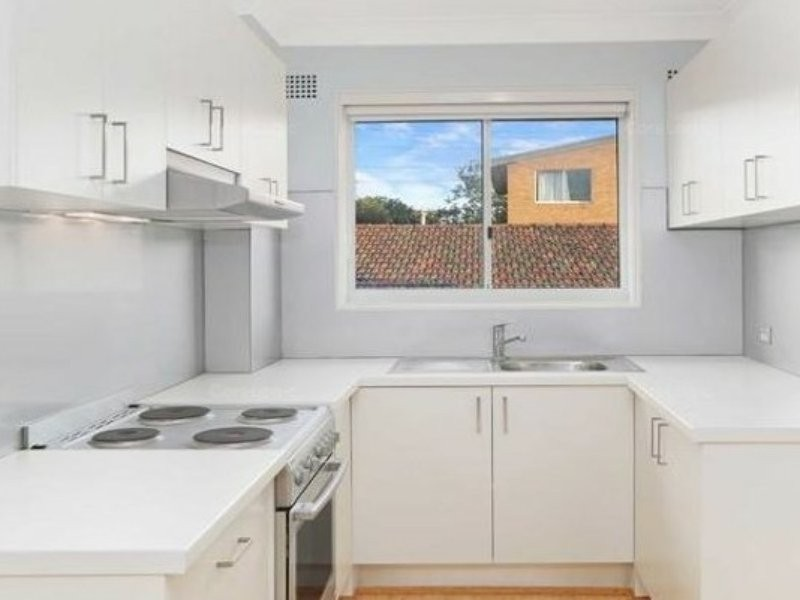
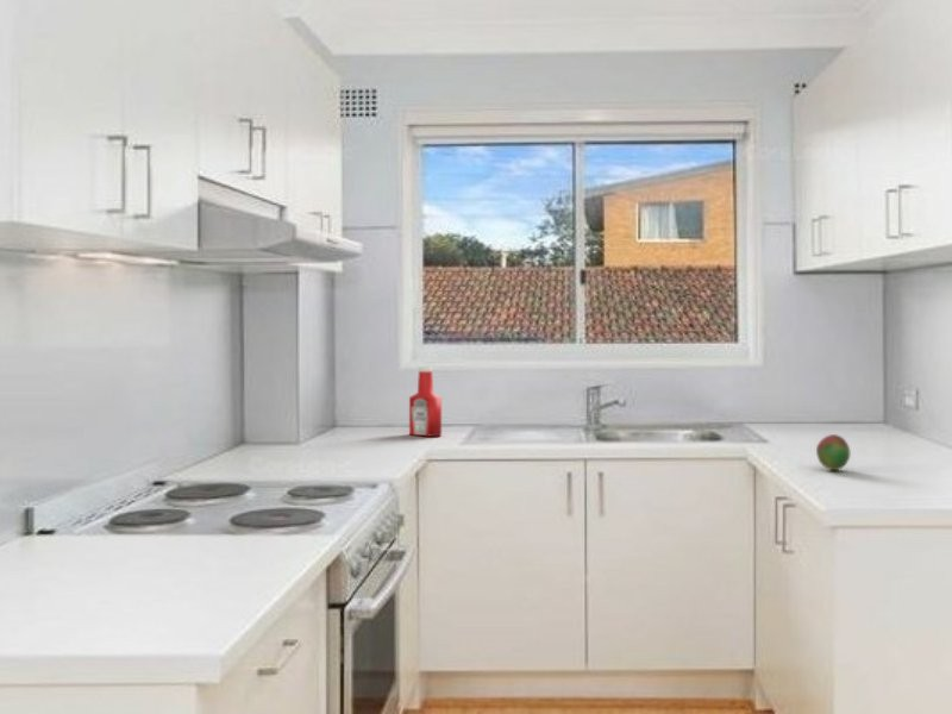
+ fruit (833, 452)
+ soap bottle (425, 401)
